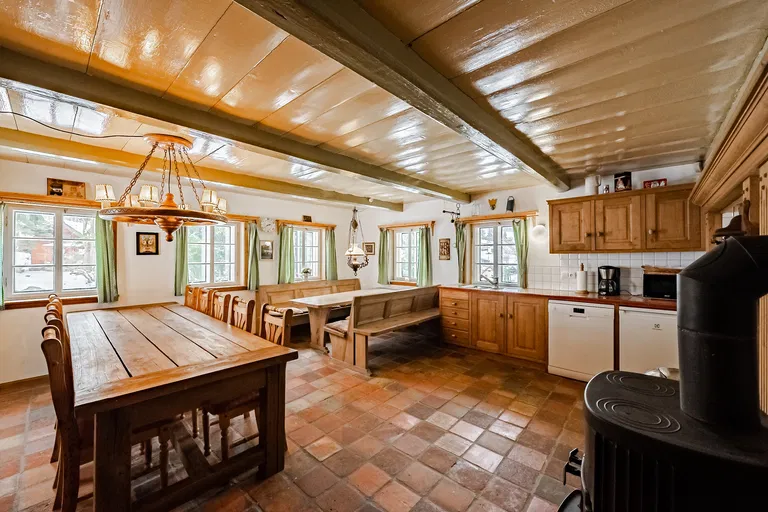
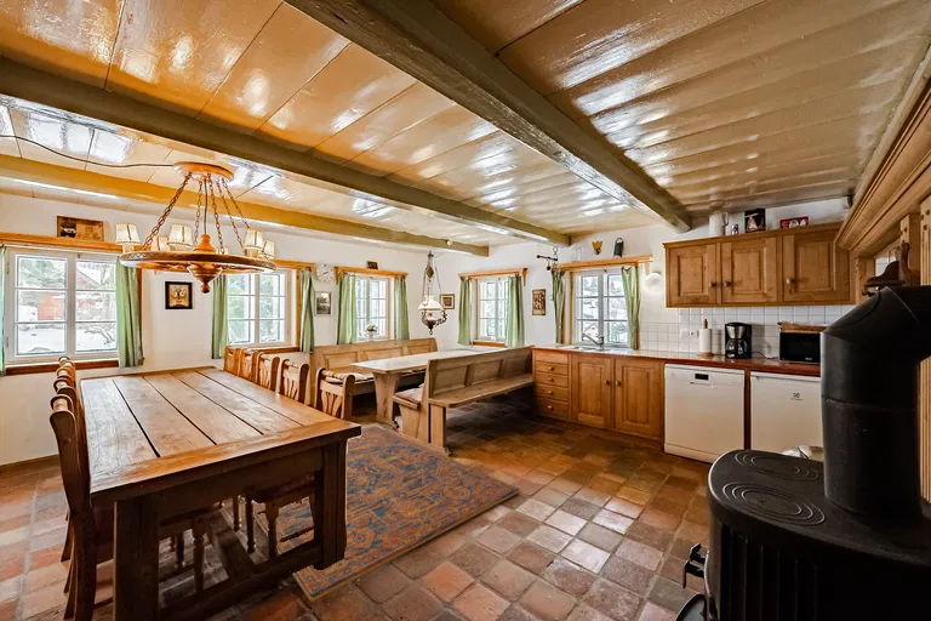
+ rug (356, 475)
